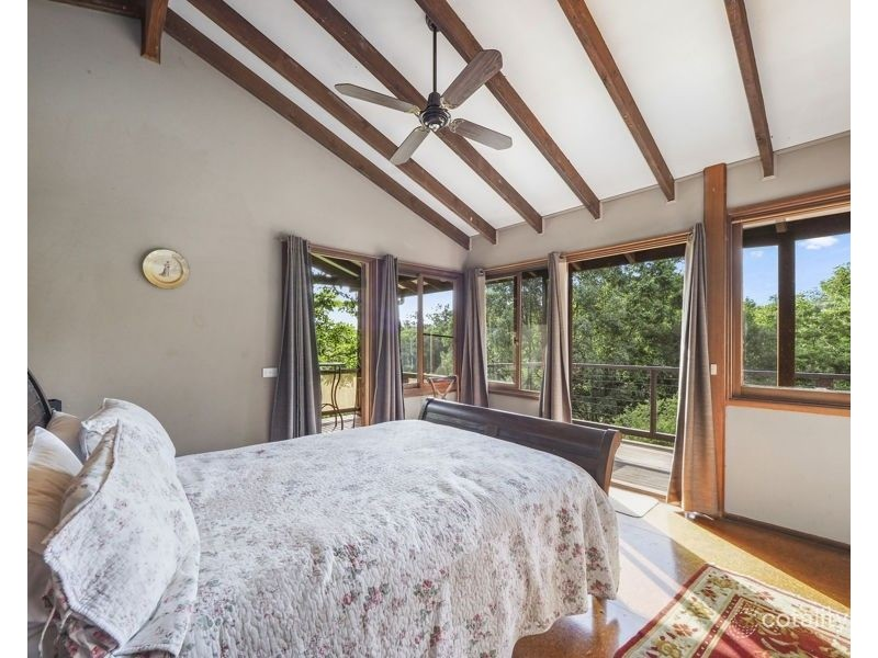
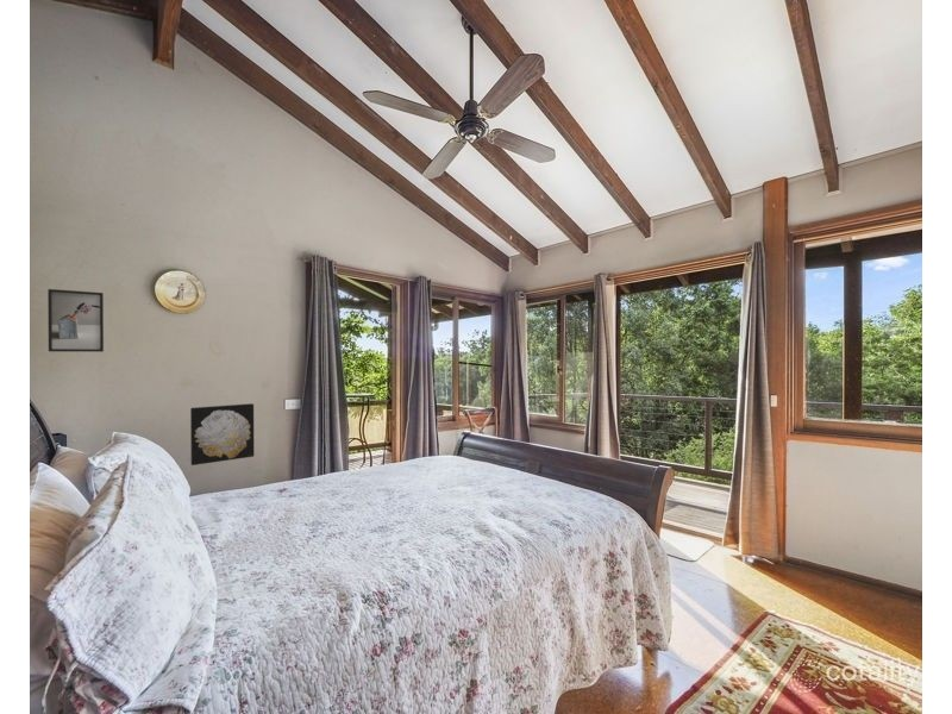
+ wall art (223, 432)
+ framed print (76, 321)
